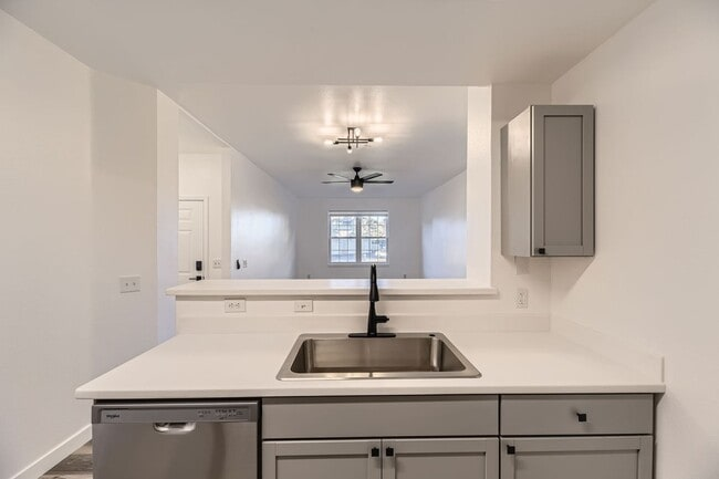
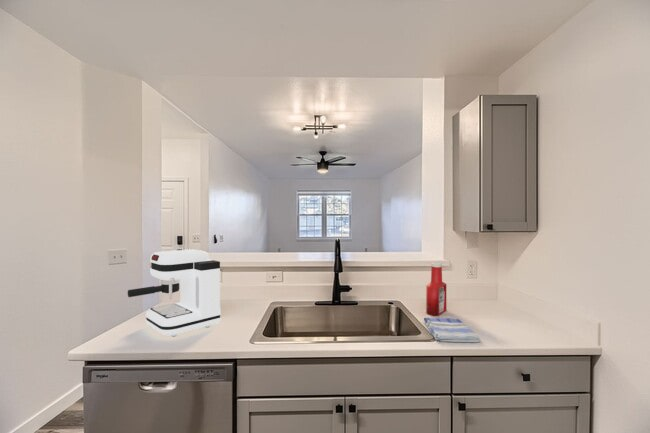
+ dish towel (449, 328)
+ coffee maker (181, 289)
+ soap bottle (436, 287)
